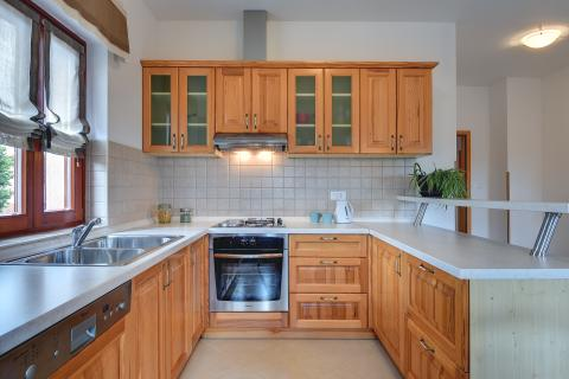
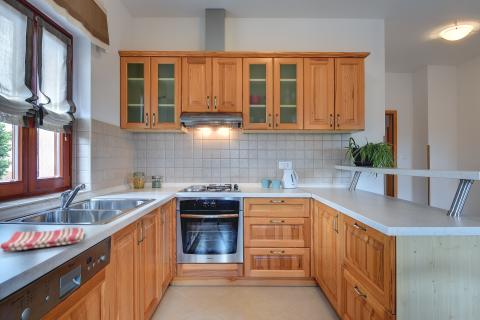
+ dish towel (47, 237)
